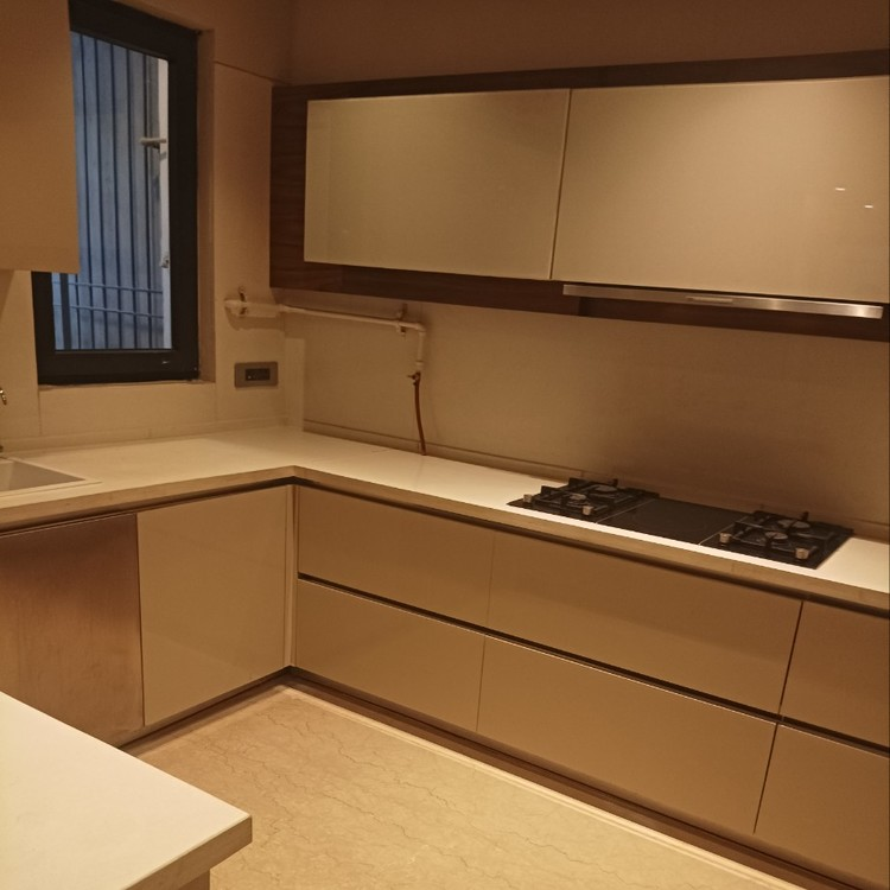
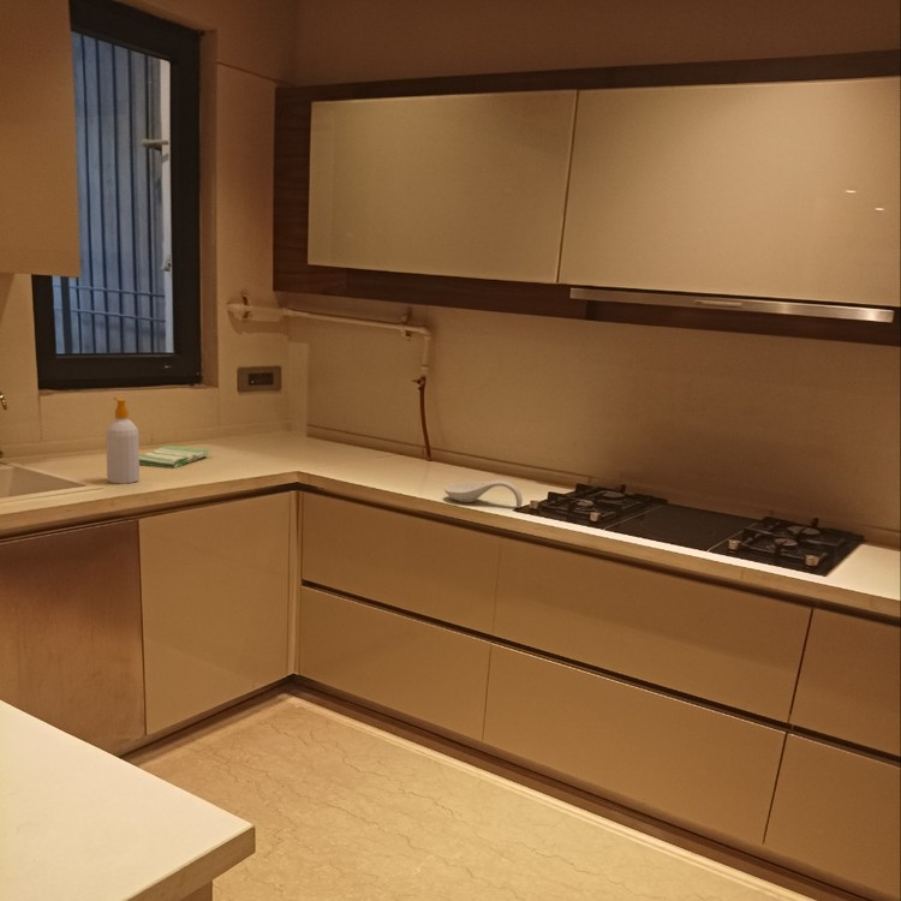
+ spoon rest (483, 490)
+ dish towel (169, 455)
+ soap bottle (121, 440)
